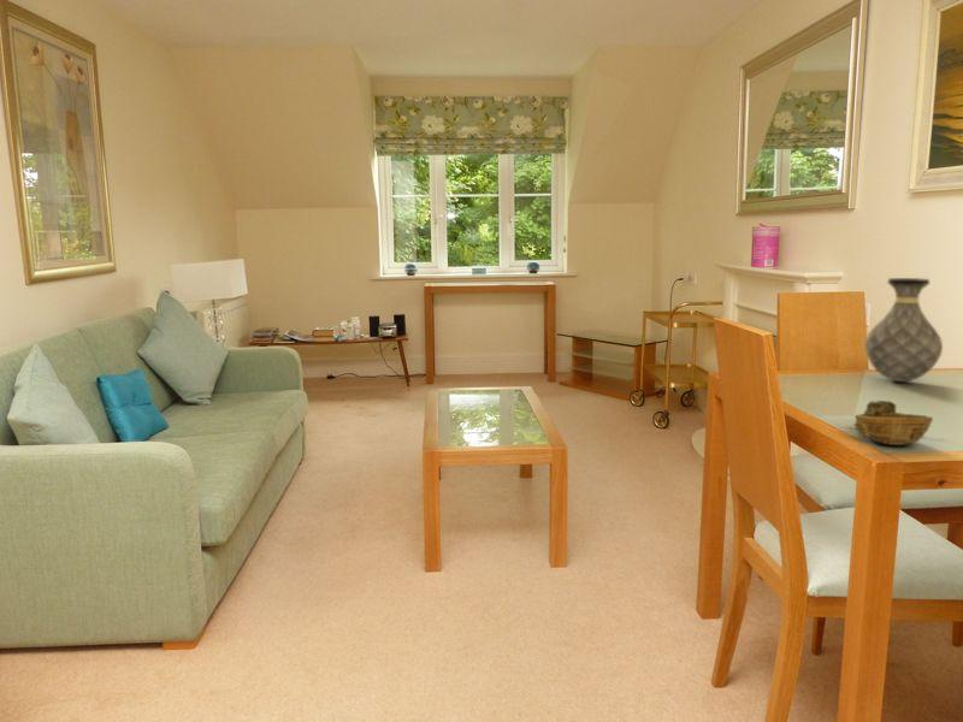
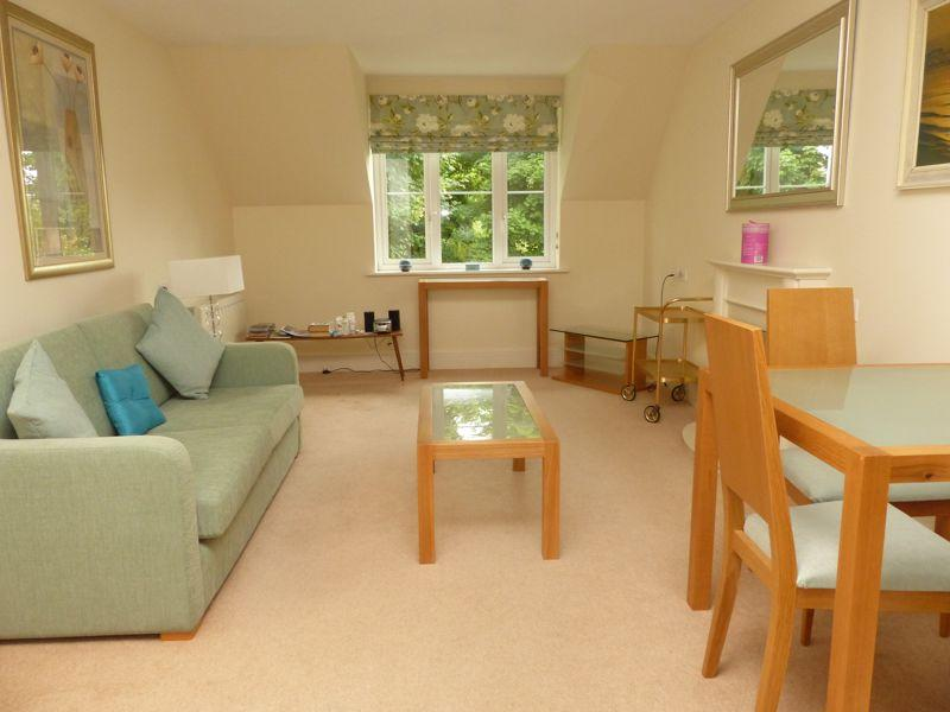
- vase (904, 330)
- decorative bowl (884, 419)
